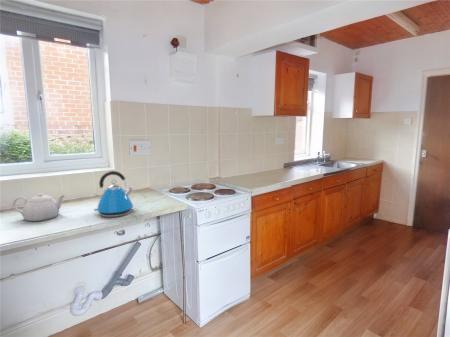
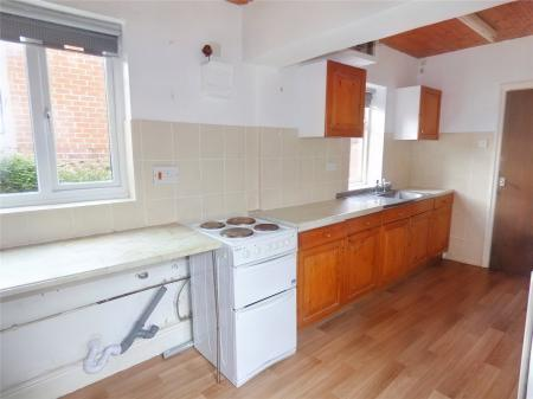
- kettle (113, 192)
- teapot (40, 205)
